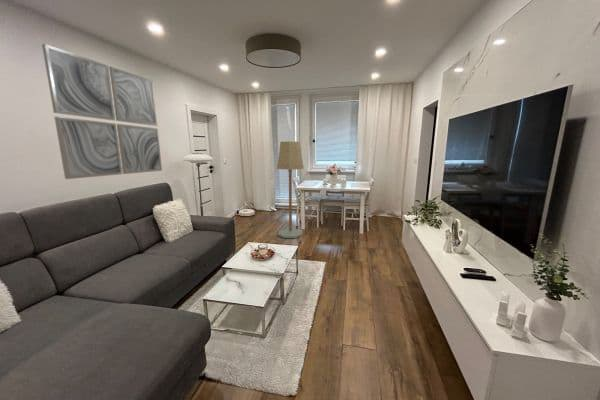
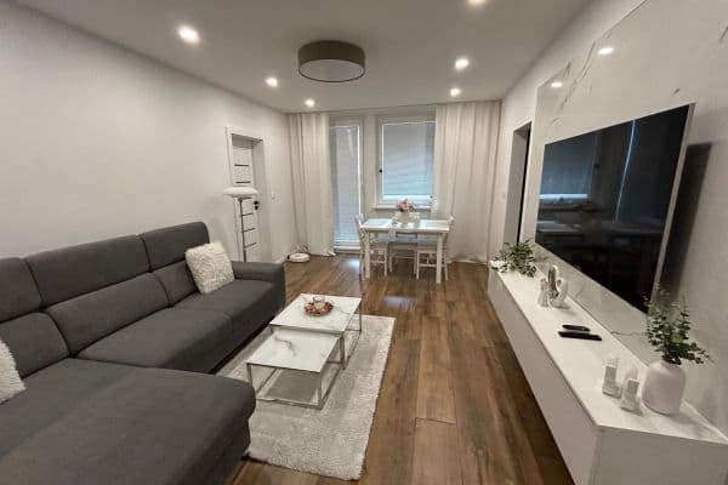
- floor lamp (290, 189)
- wall art (115, 123)
